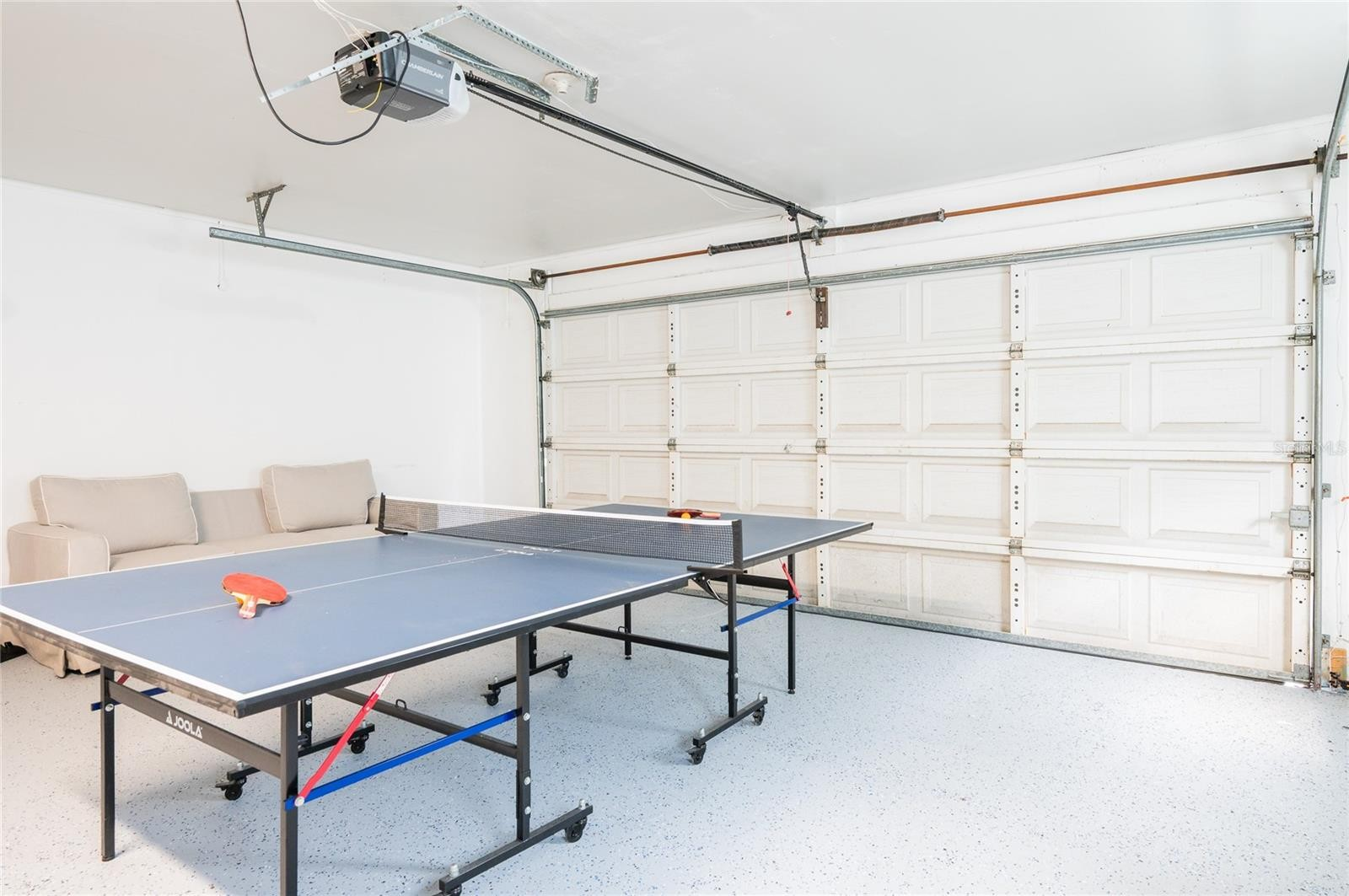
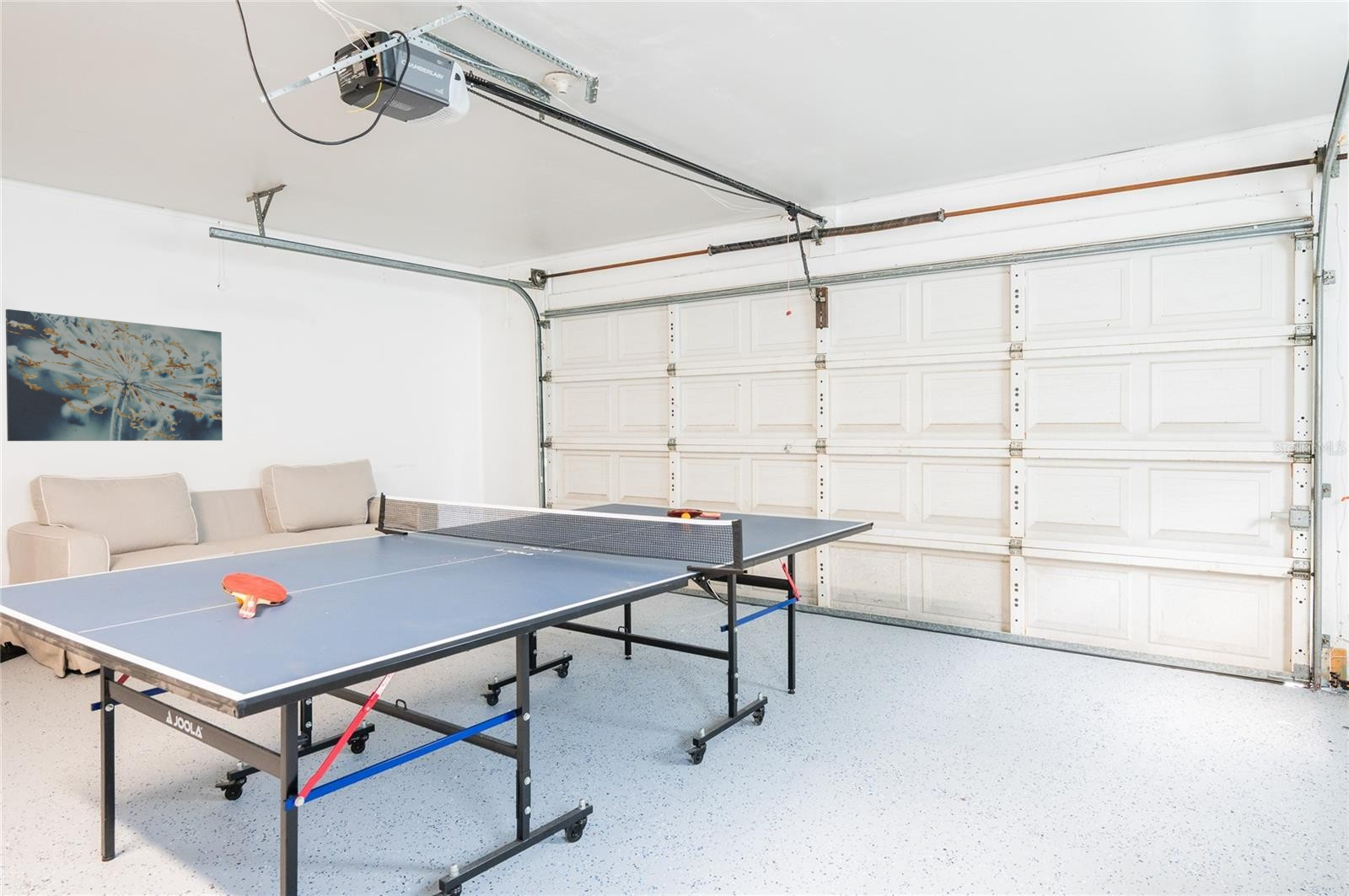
+ wall art (124, 381)
